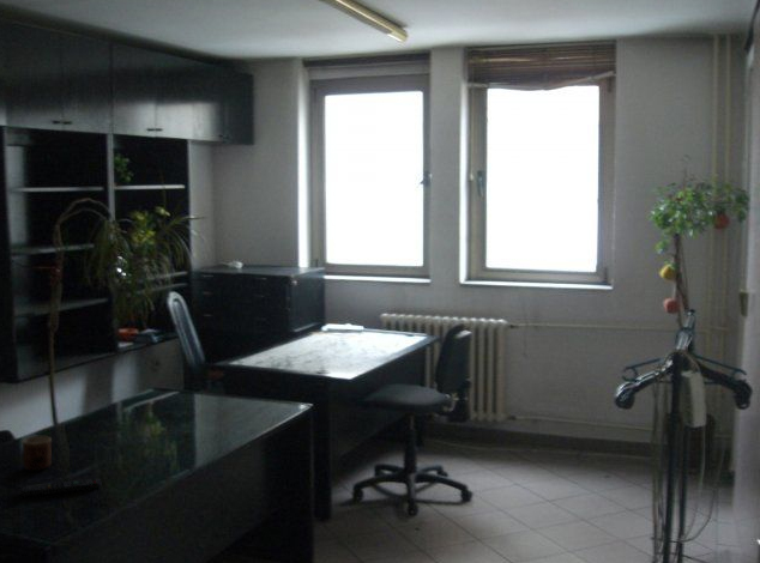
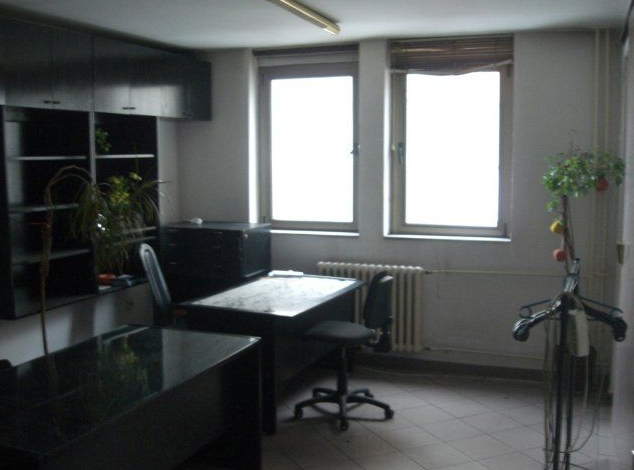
- remote control (61, 486)
- cup (37, 453)
